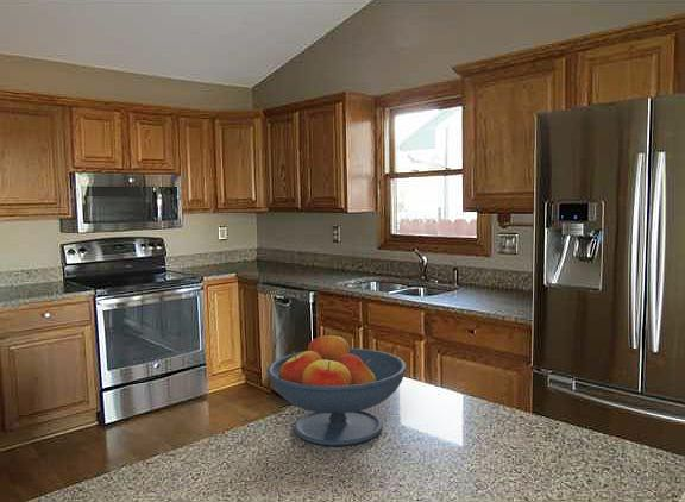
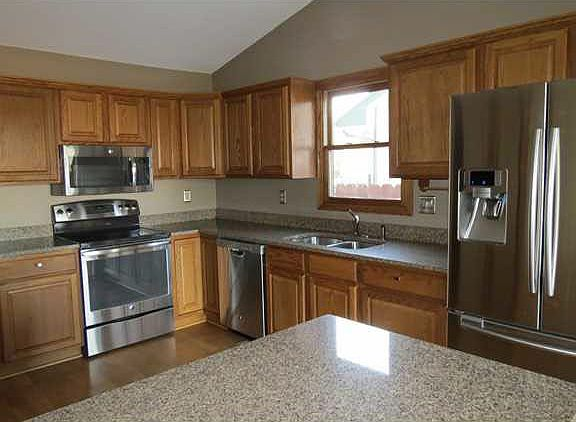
- fruit bowl (337, 384)
